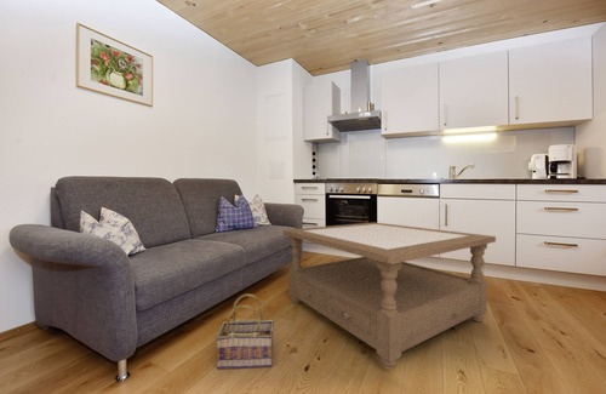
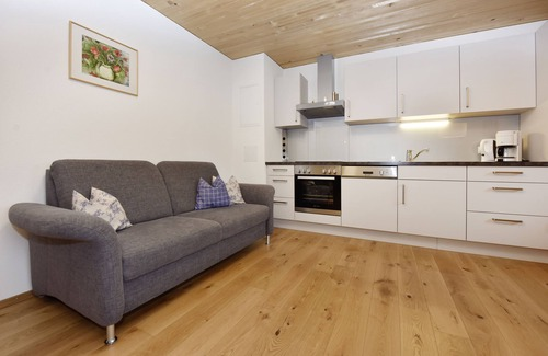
- basket (246, 329)
- coffee table (379, 272)
